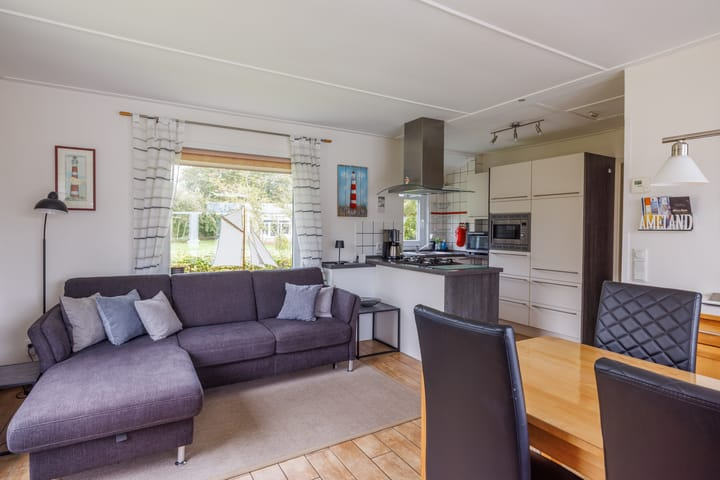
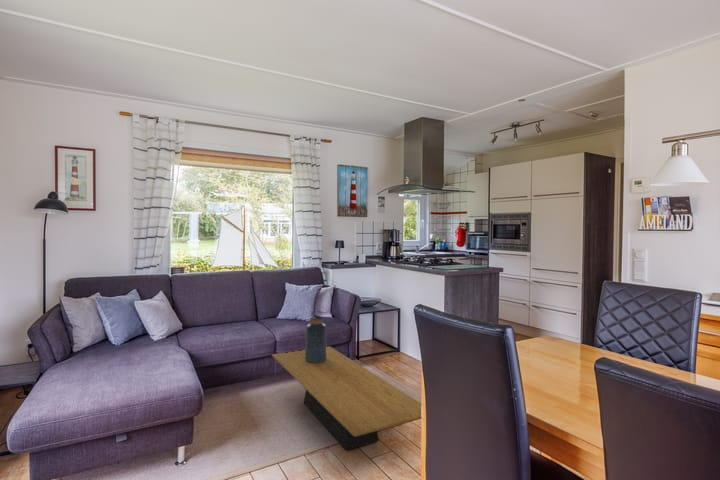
+ vase (315, 339)
+ coffee table (337, 399)
